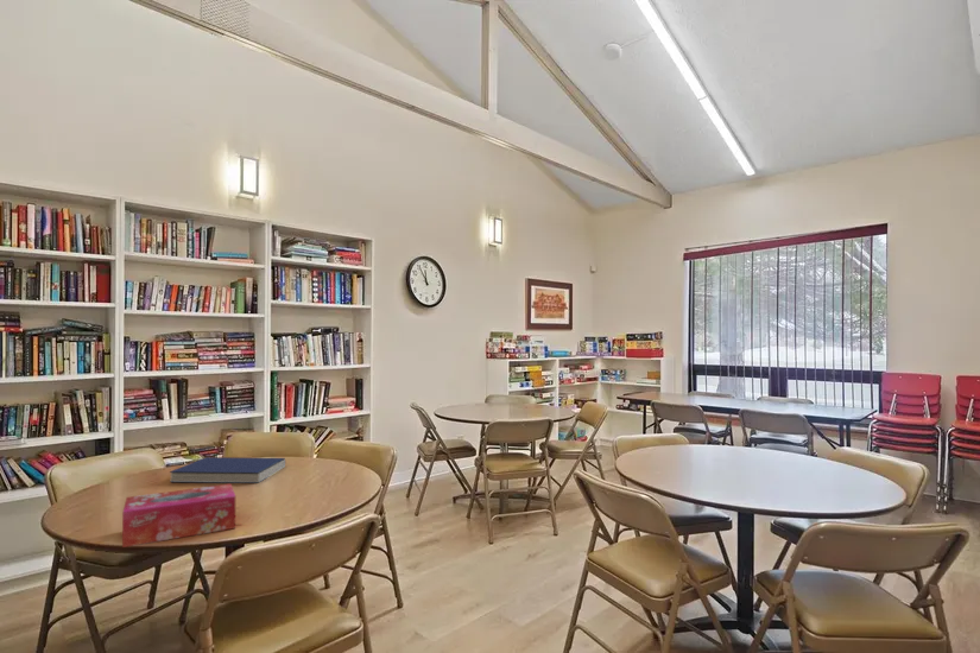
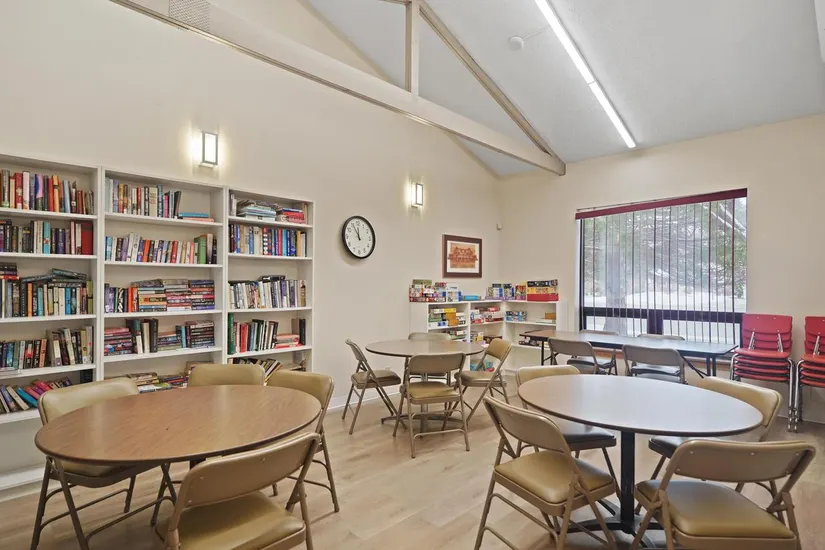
- tissue box (181, 512)
- book (232, 468)
